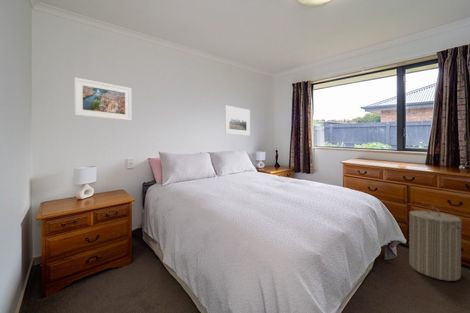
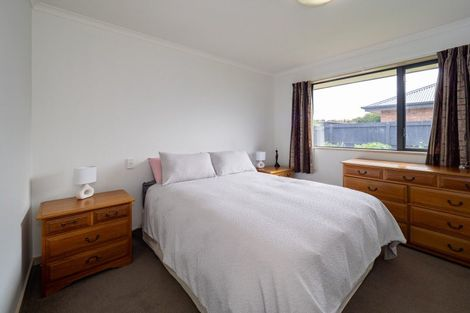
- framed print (238, 121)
- laundry hamper (433, 238)
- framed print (105, 100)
